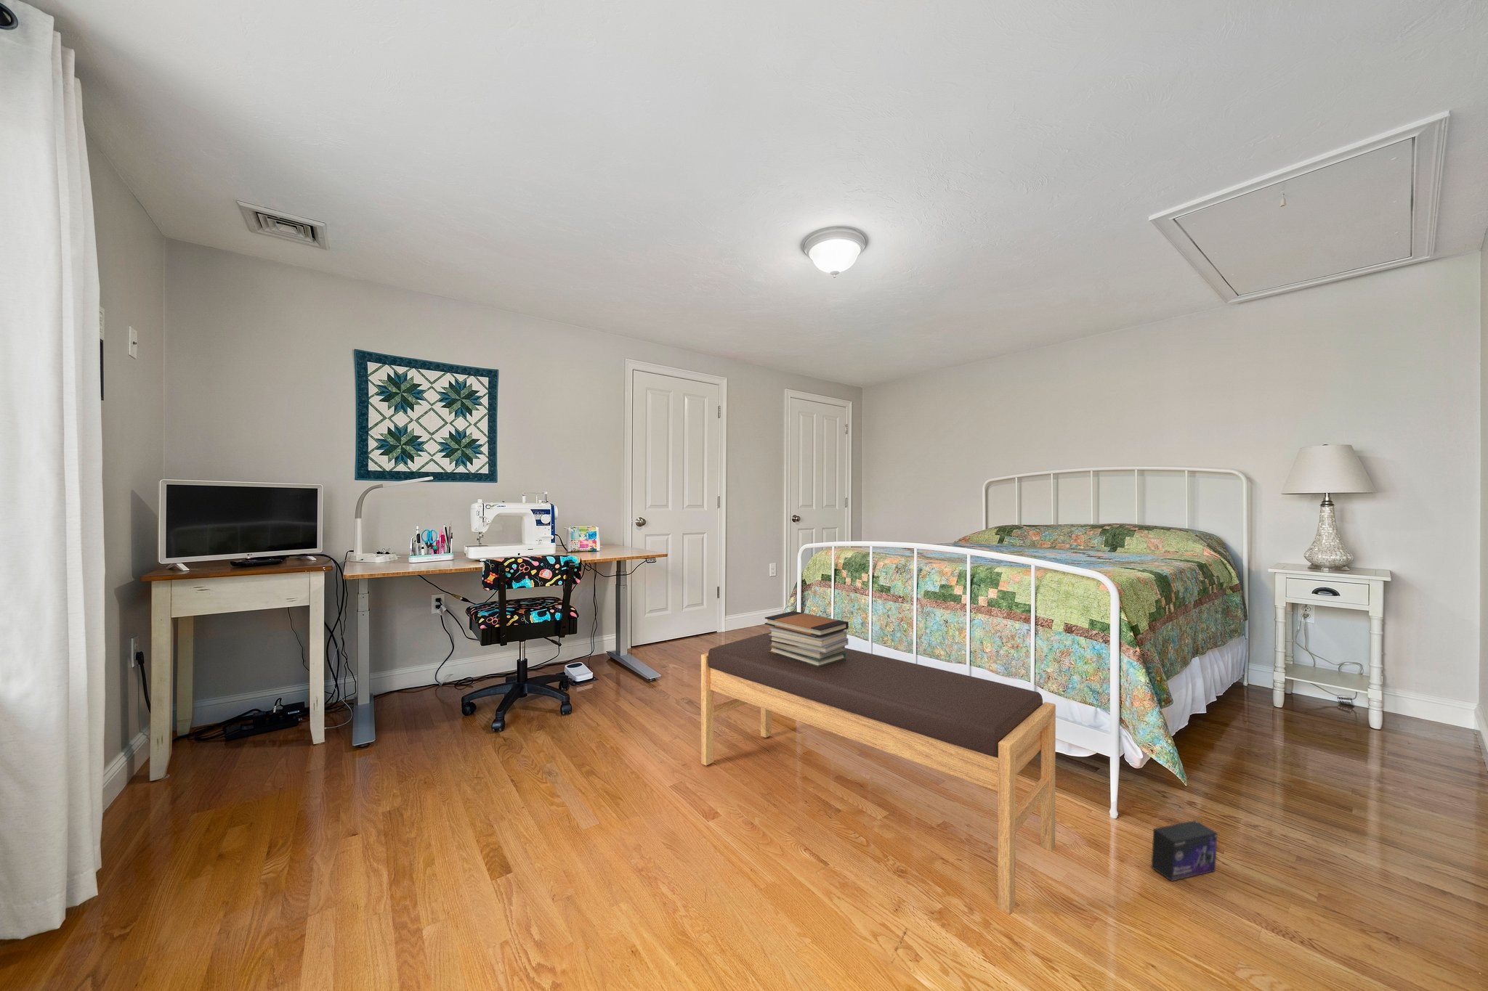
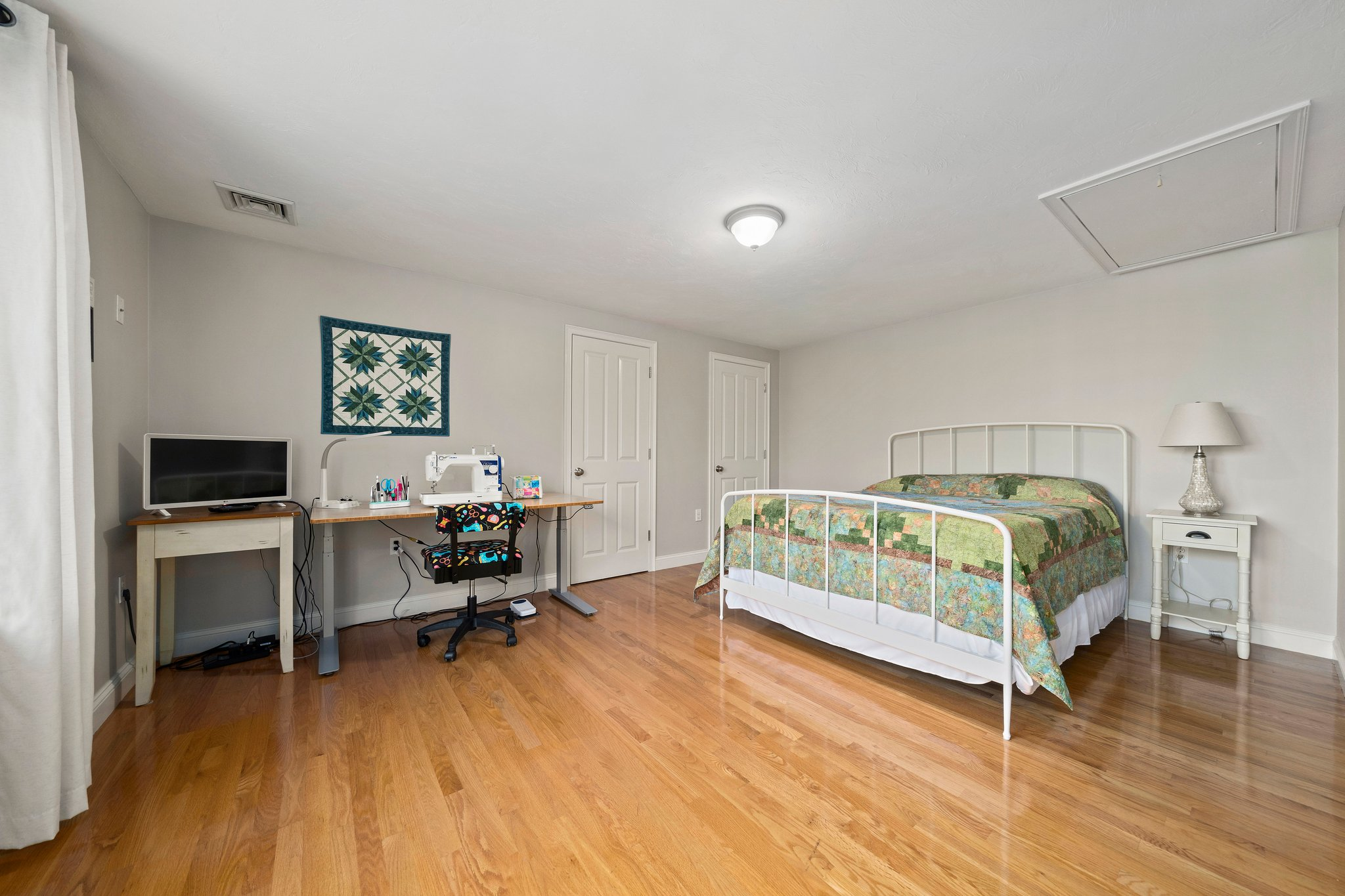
- box (1184, 849)
- book stack (807, 637)
- bench (854, 732)
